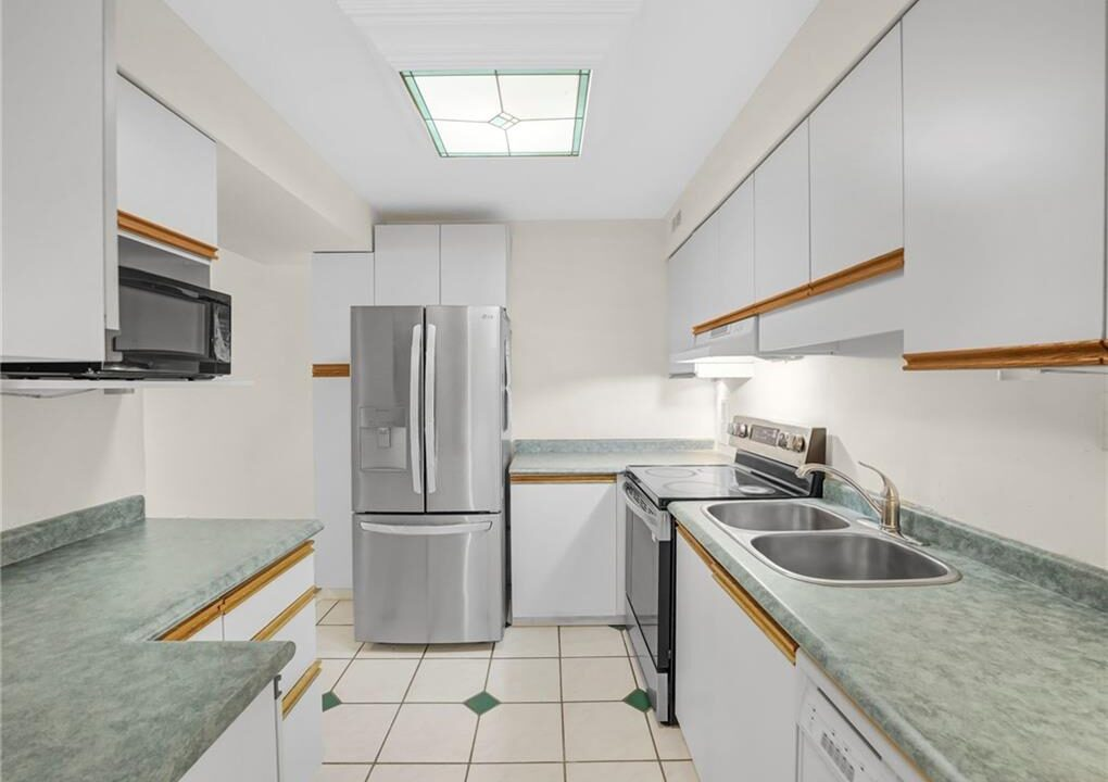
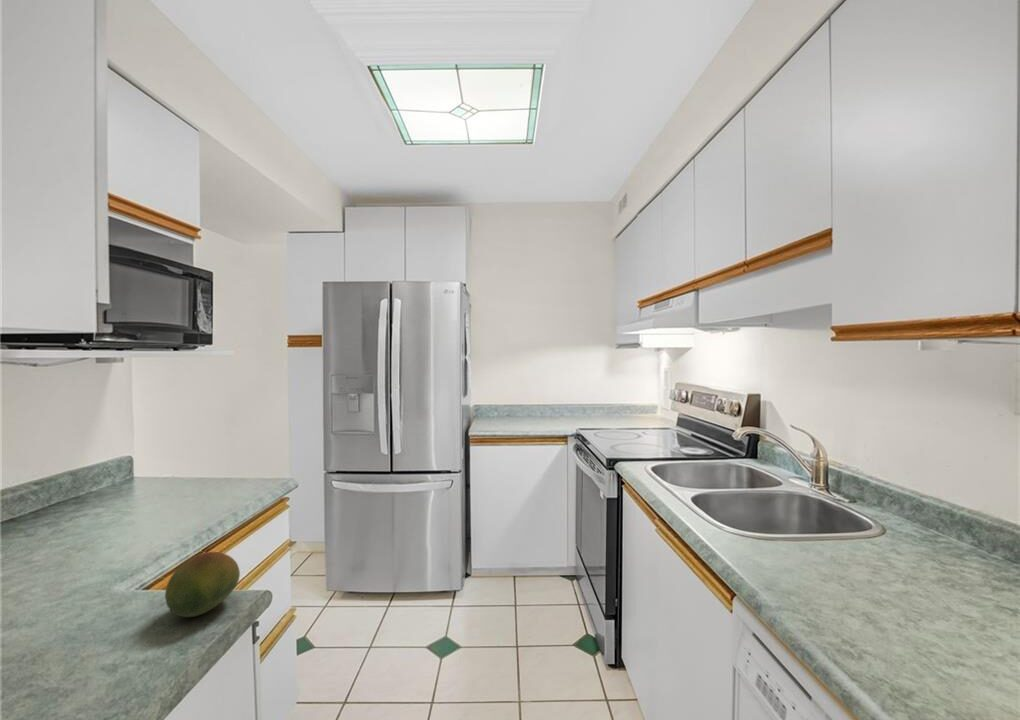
+ fruit (203, 583)
